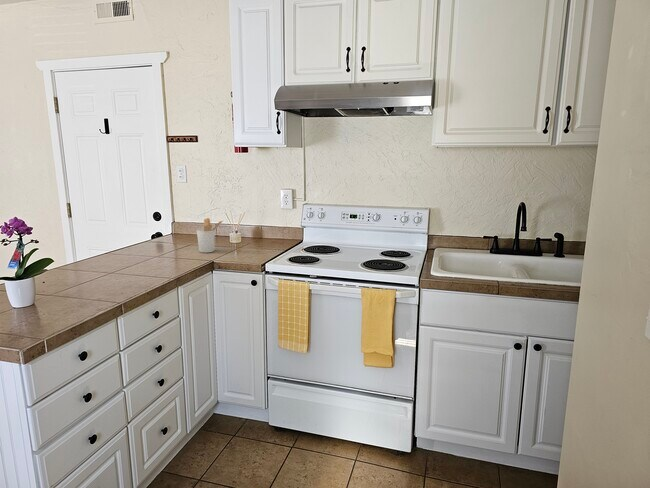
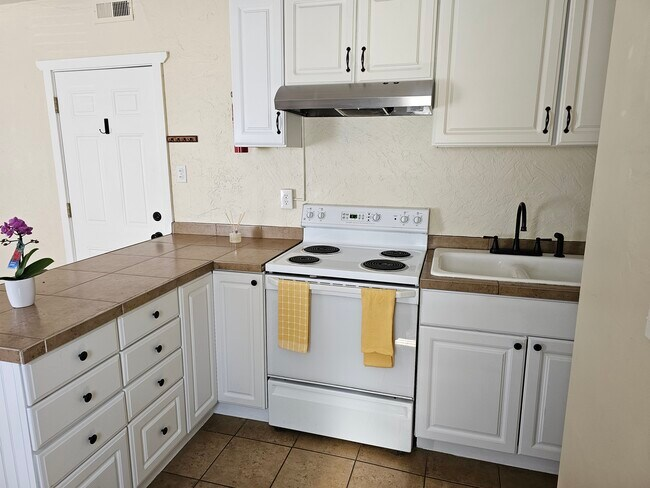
- utensil holder (210, 235)
